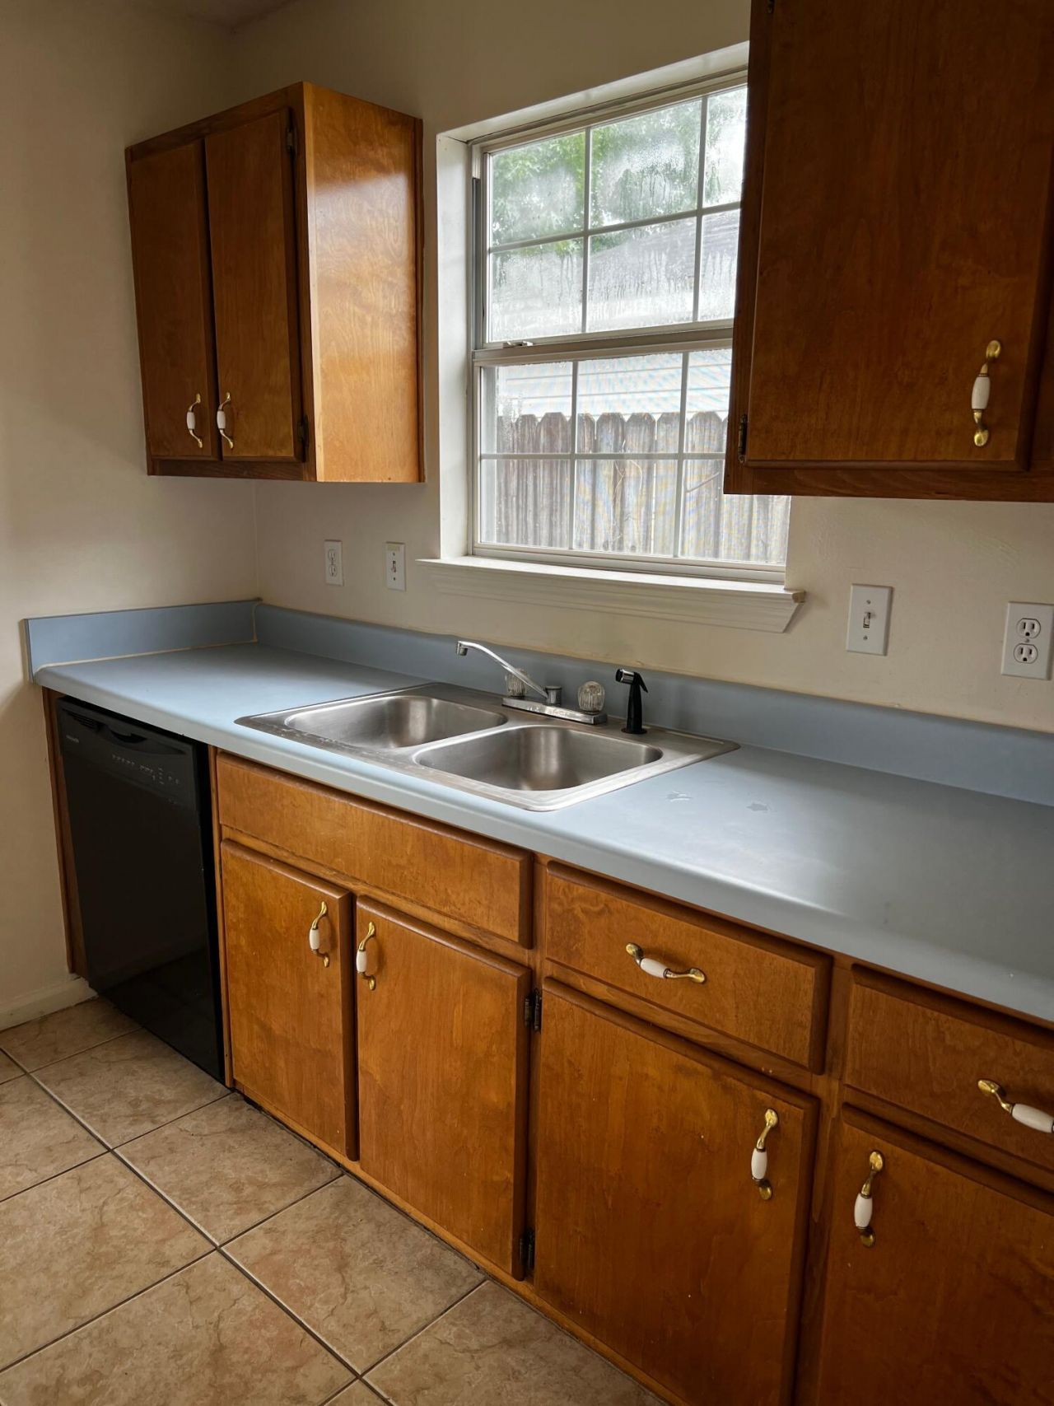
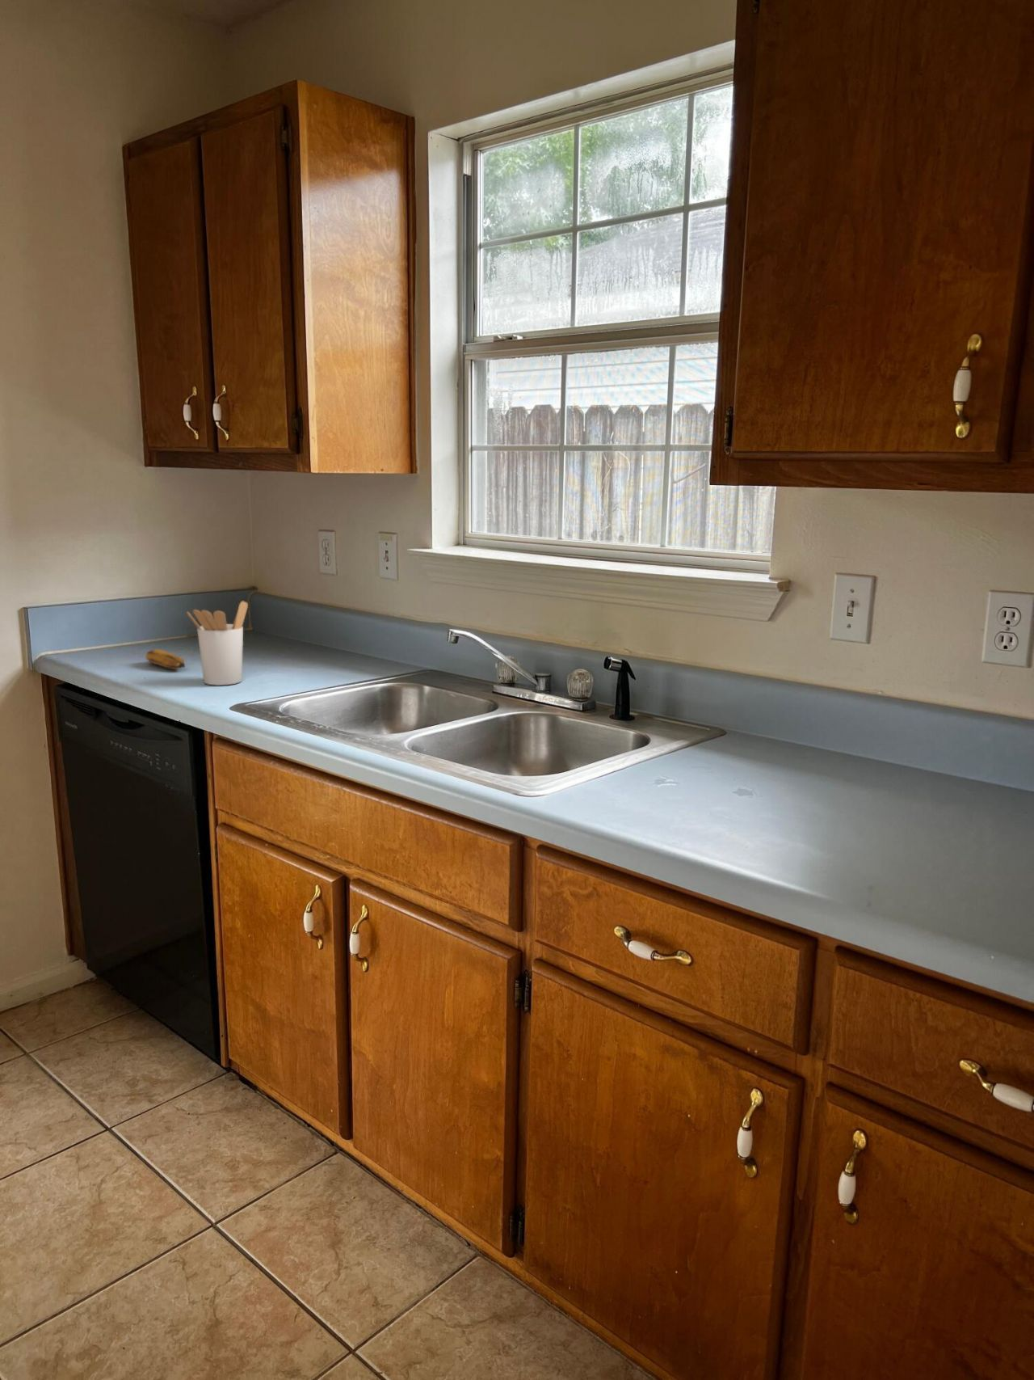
+ utensil holder (217, 642)
+ banana (162, 657)
